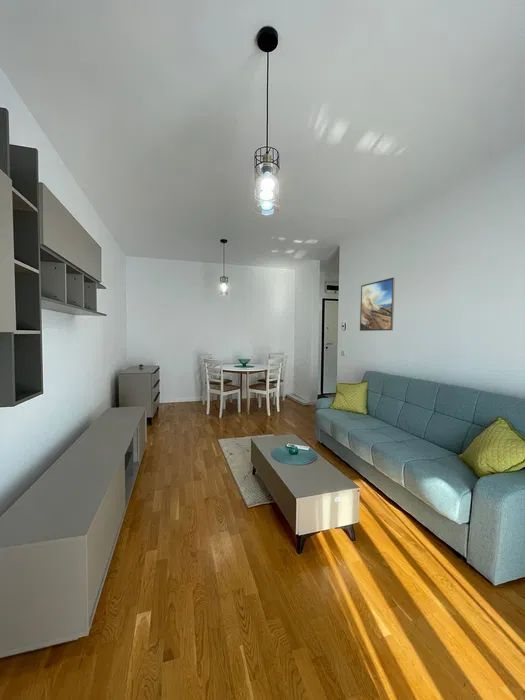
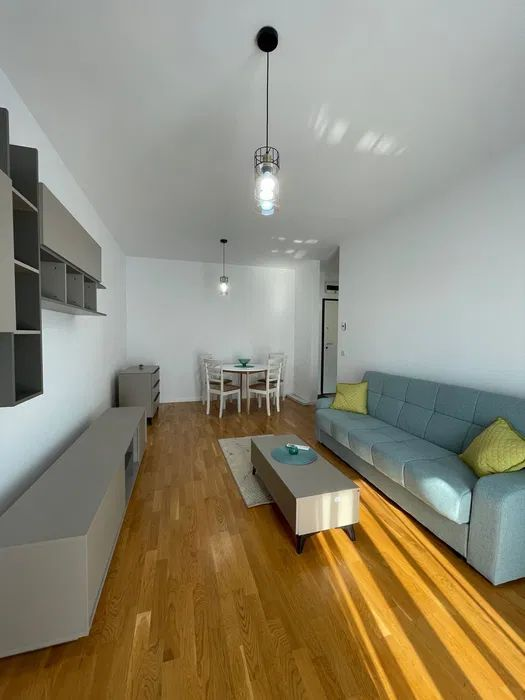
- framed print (375, 306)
